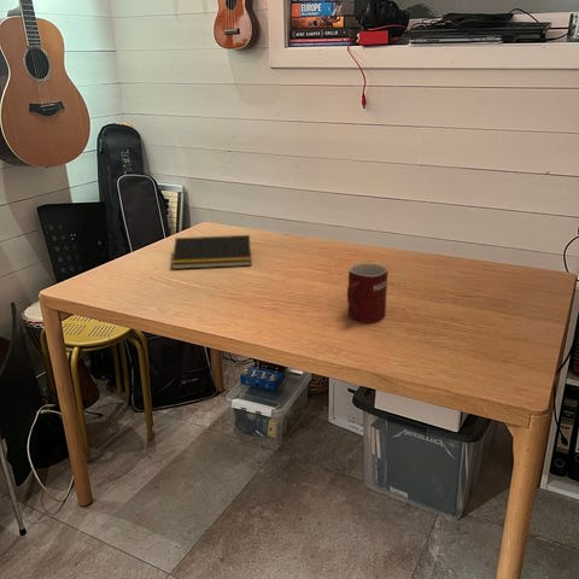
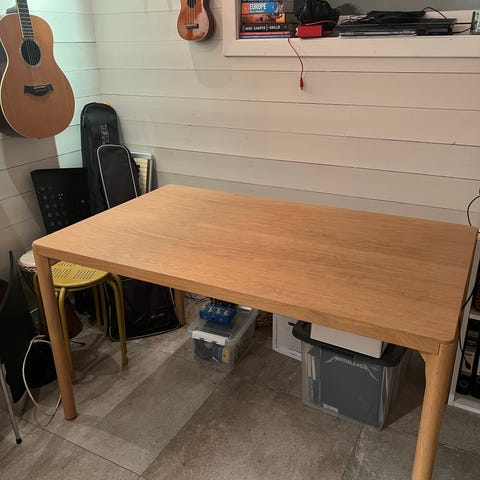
- notepad (212, 251)
- mug (363, 294)
